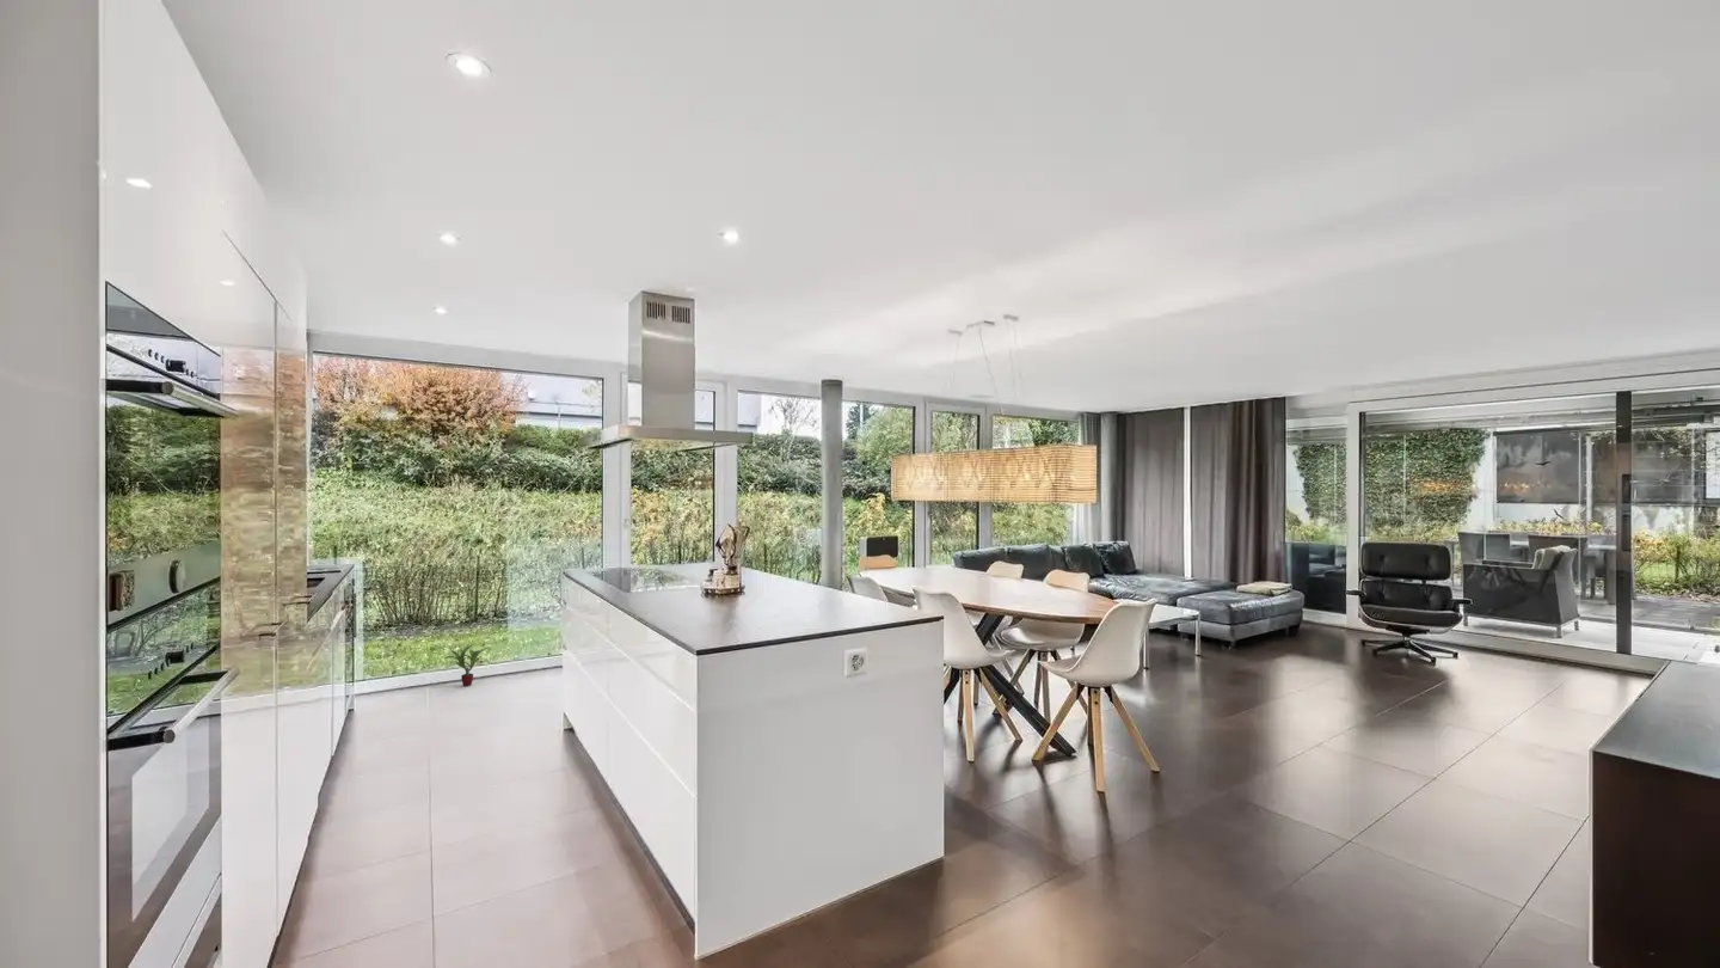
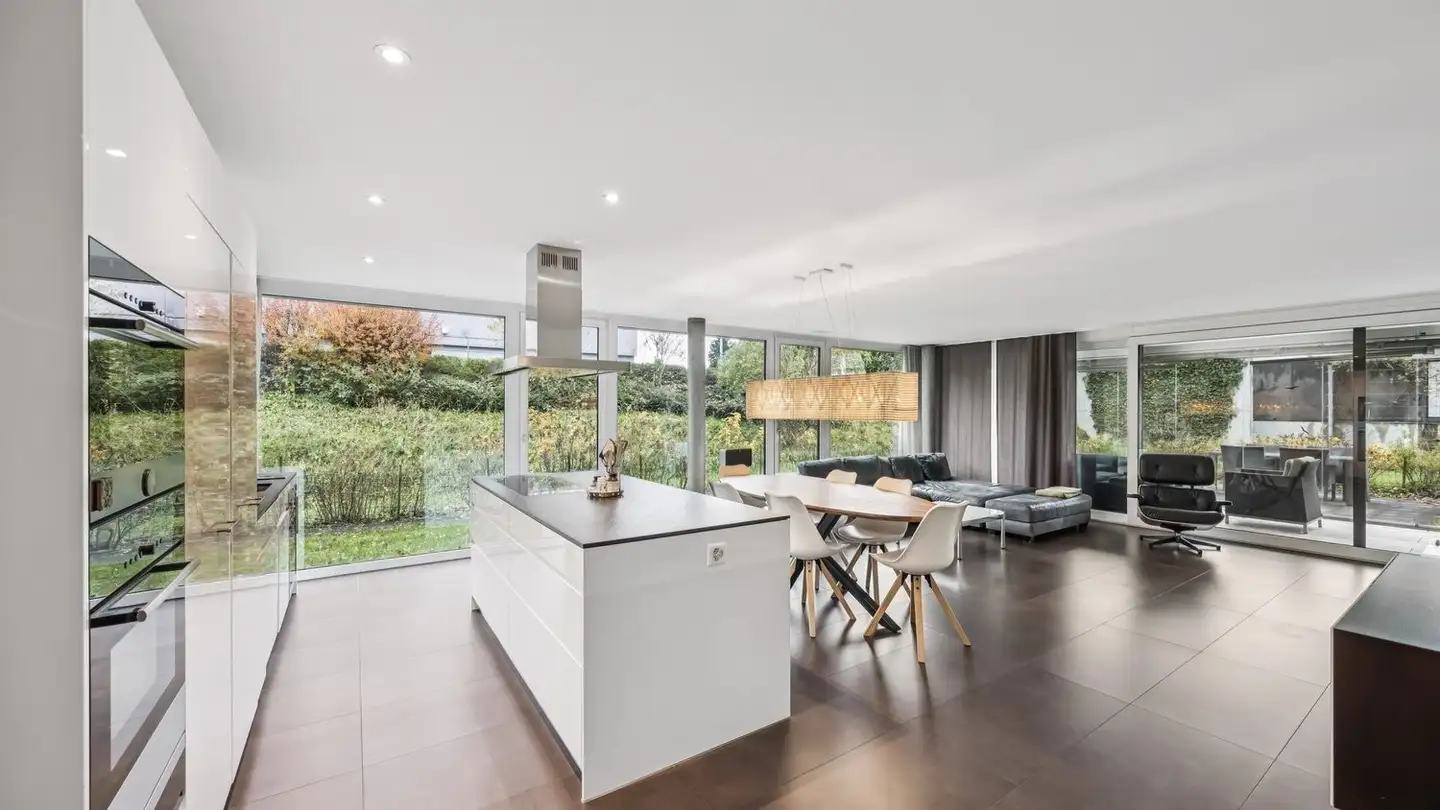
- potted plant (469, 666)
